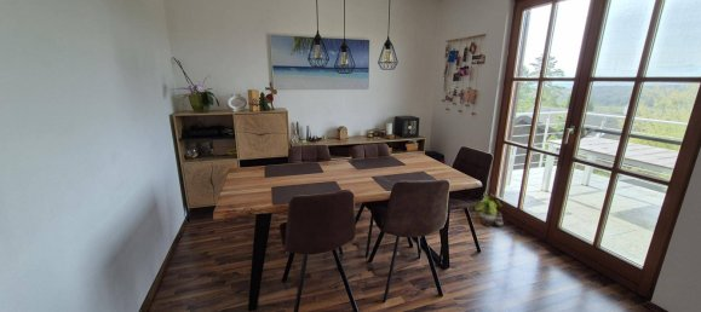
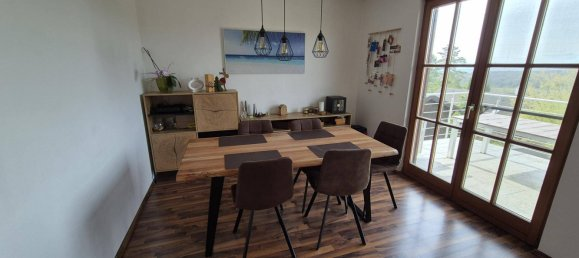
- potted plant (490, 209)
